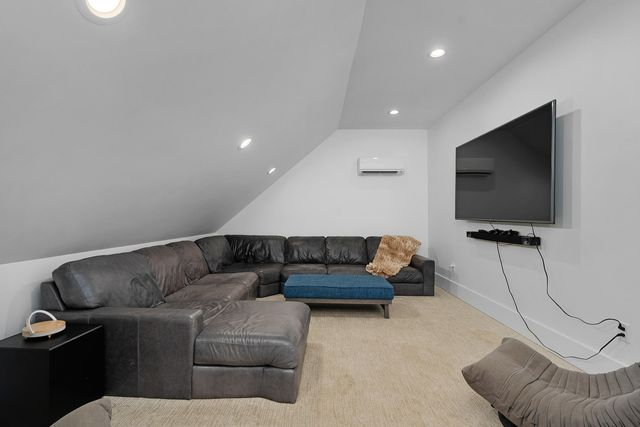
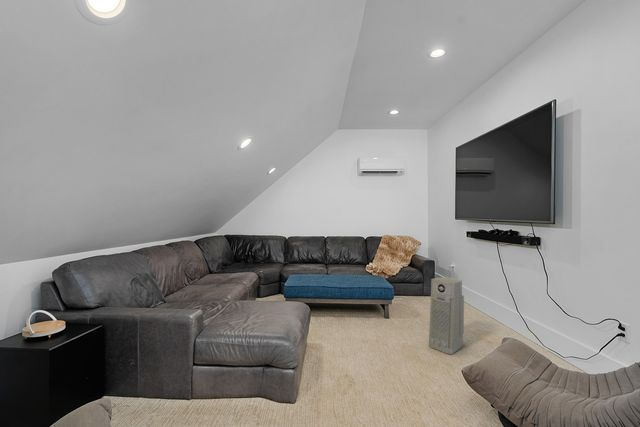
+ air purifier (447, 312)
